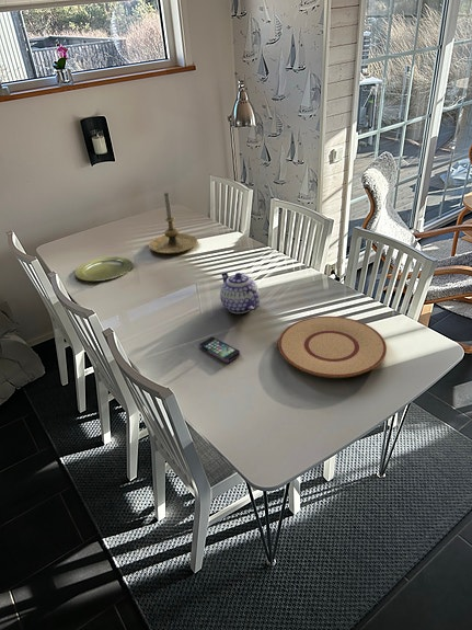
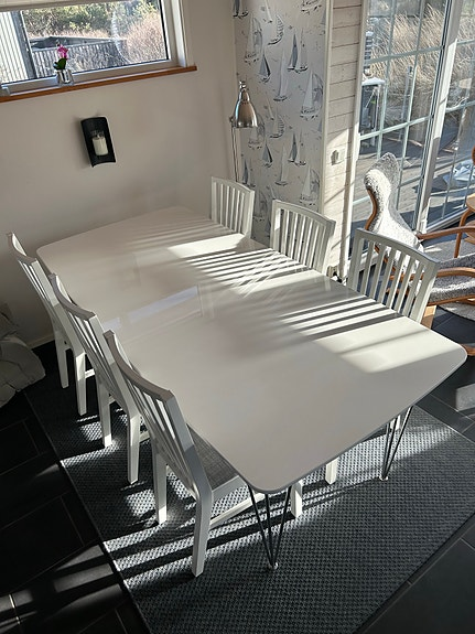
- smartphone (219, 348)
- plate (331, 345)
- teapot (239, 290)
- candle holder (170, 219)
- plate (104, 268)
